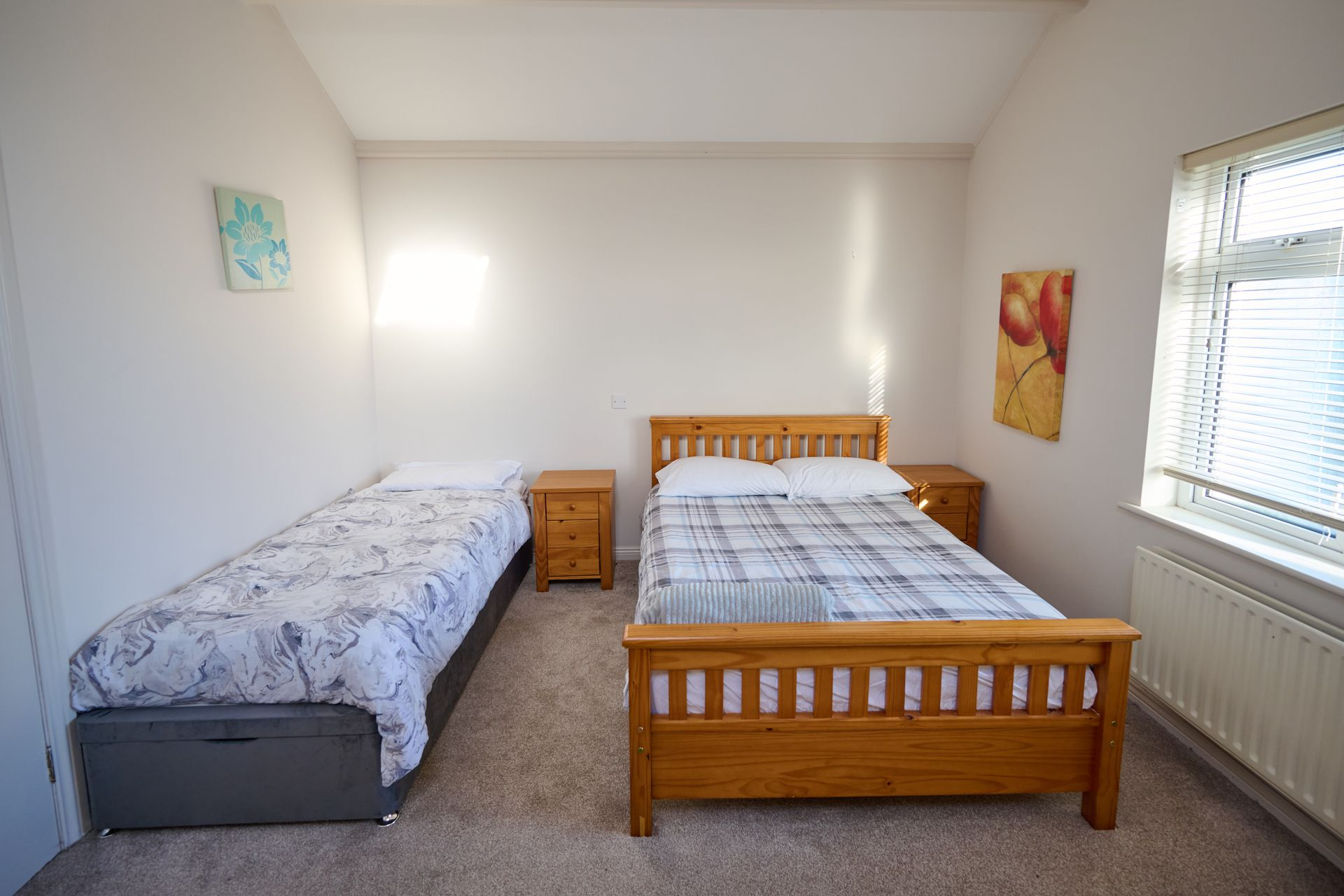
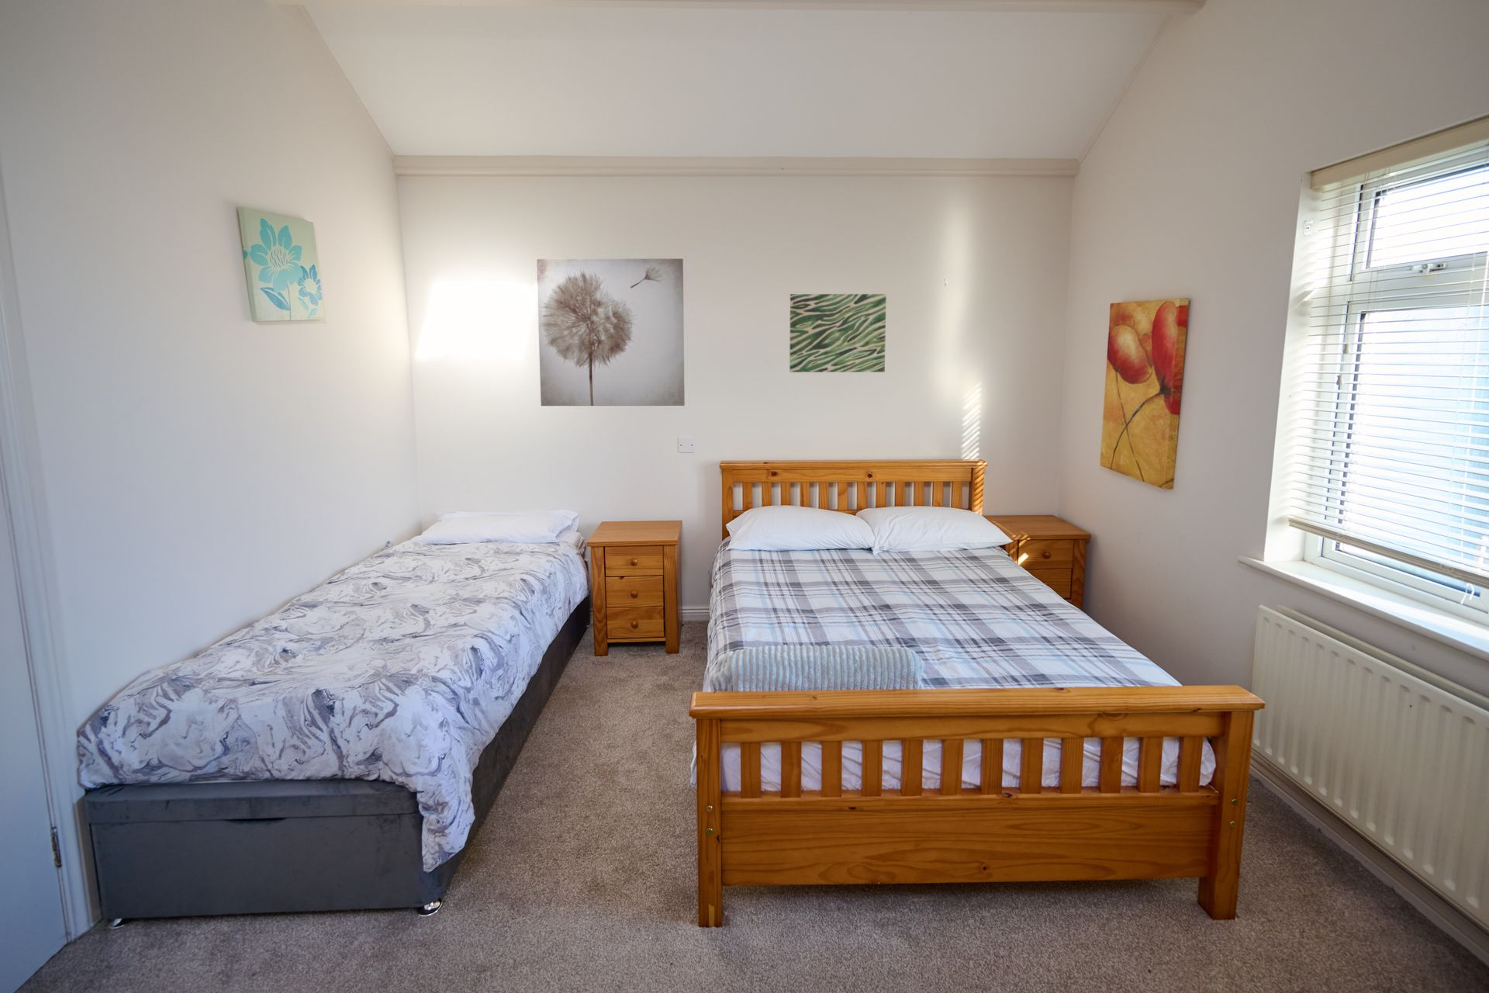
+ wall art (838, 332)
+ wall art (612, 332)
